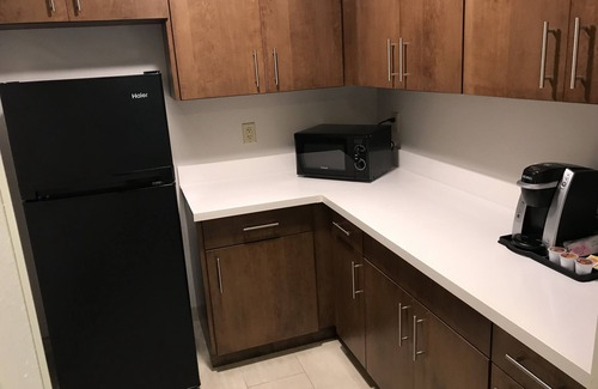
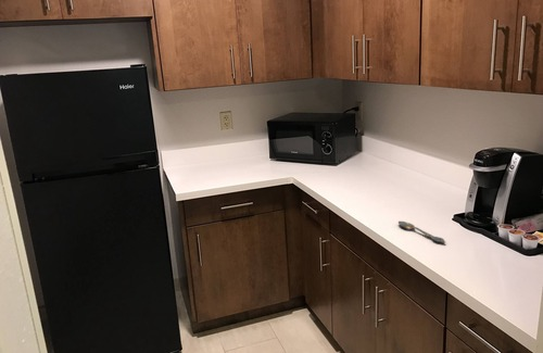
+ spoon (420, 231)
